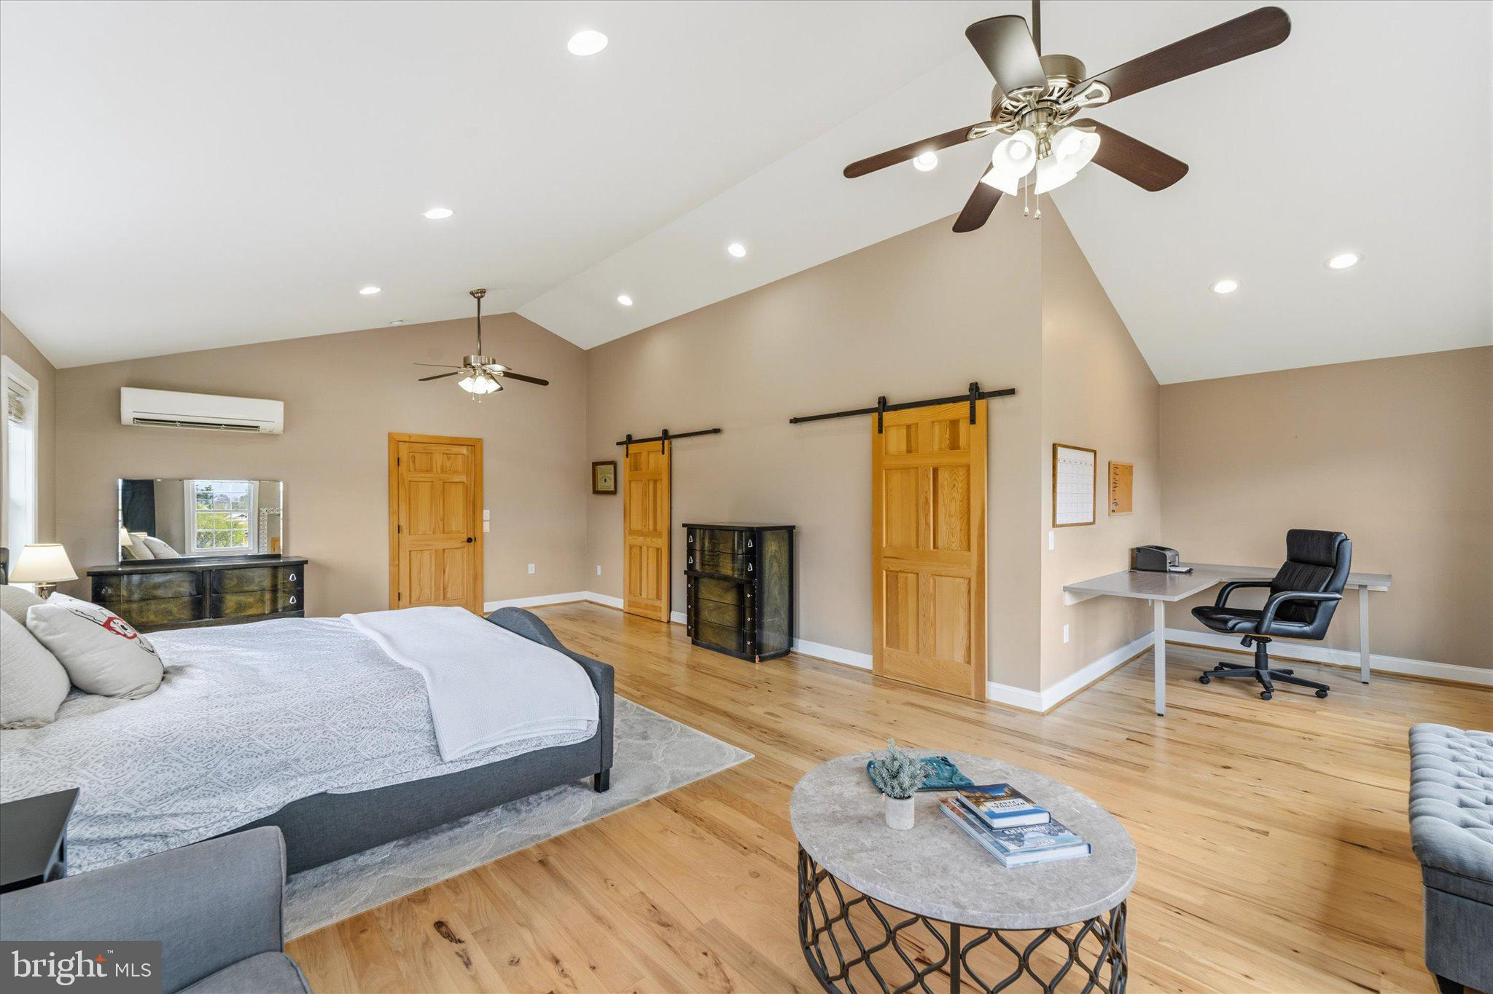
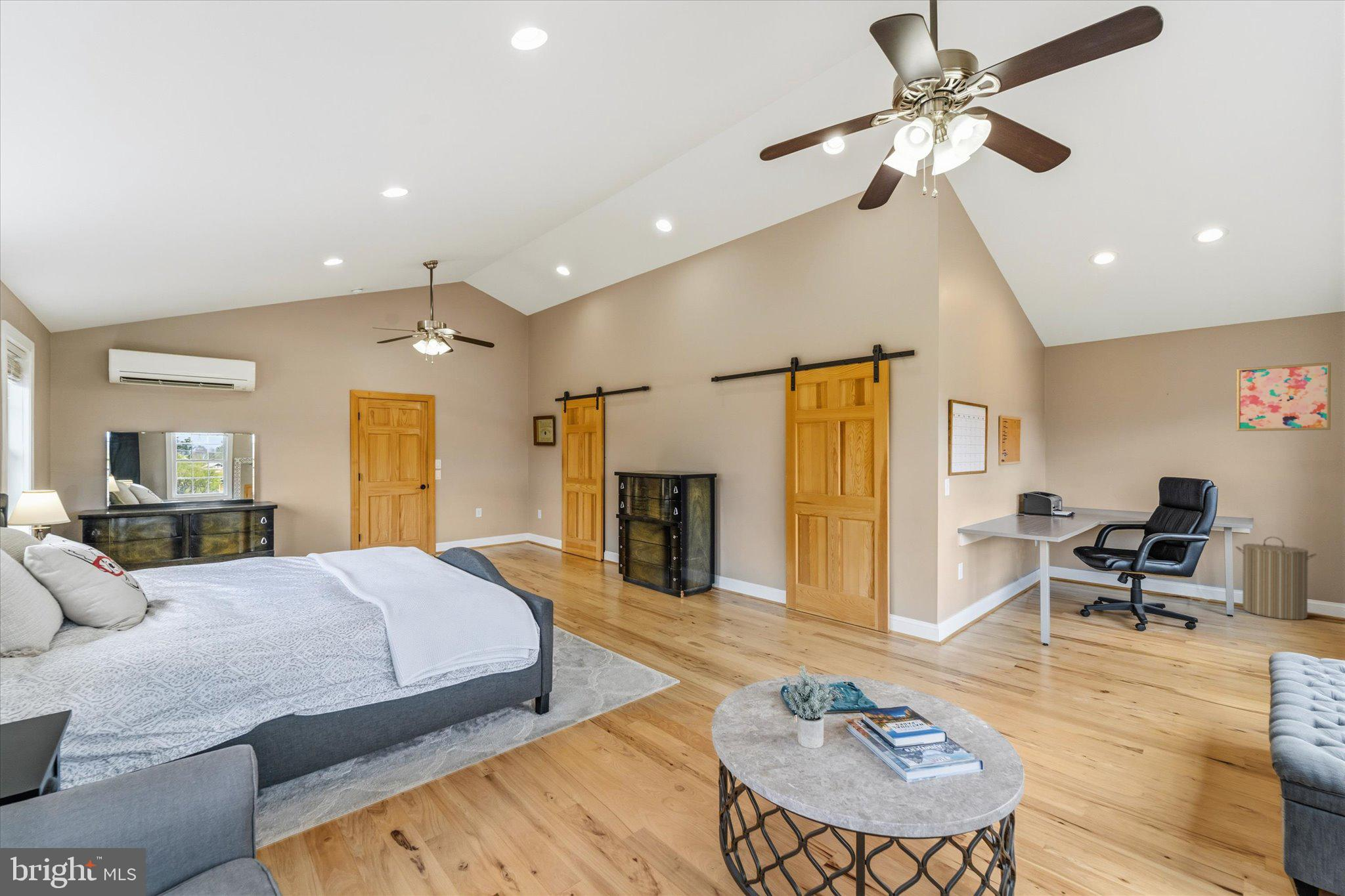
+ laundry hamper (1274, 575)
+ wall art (1281, 398)
